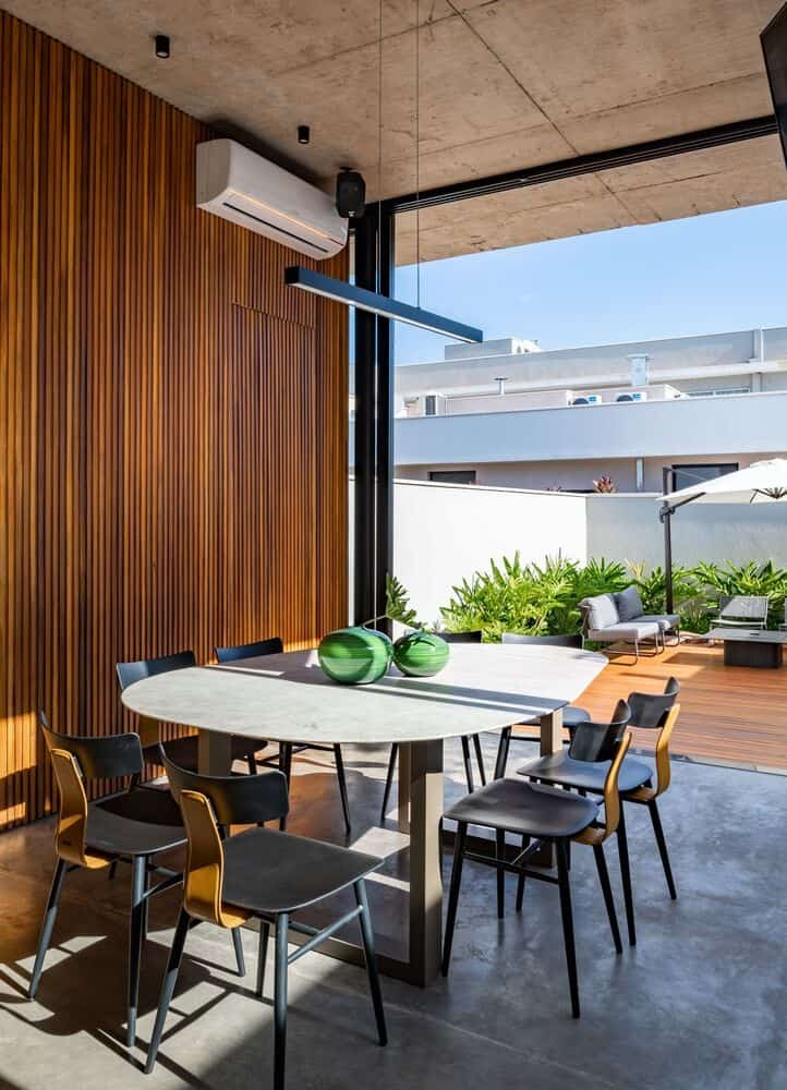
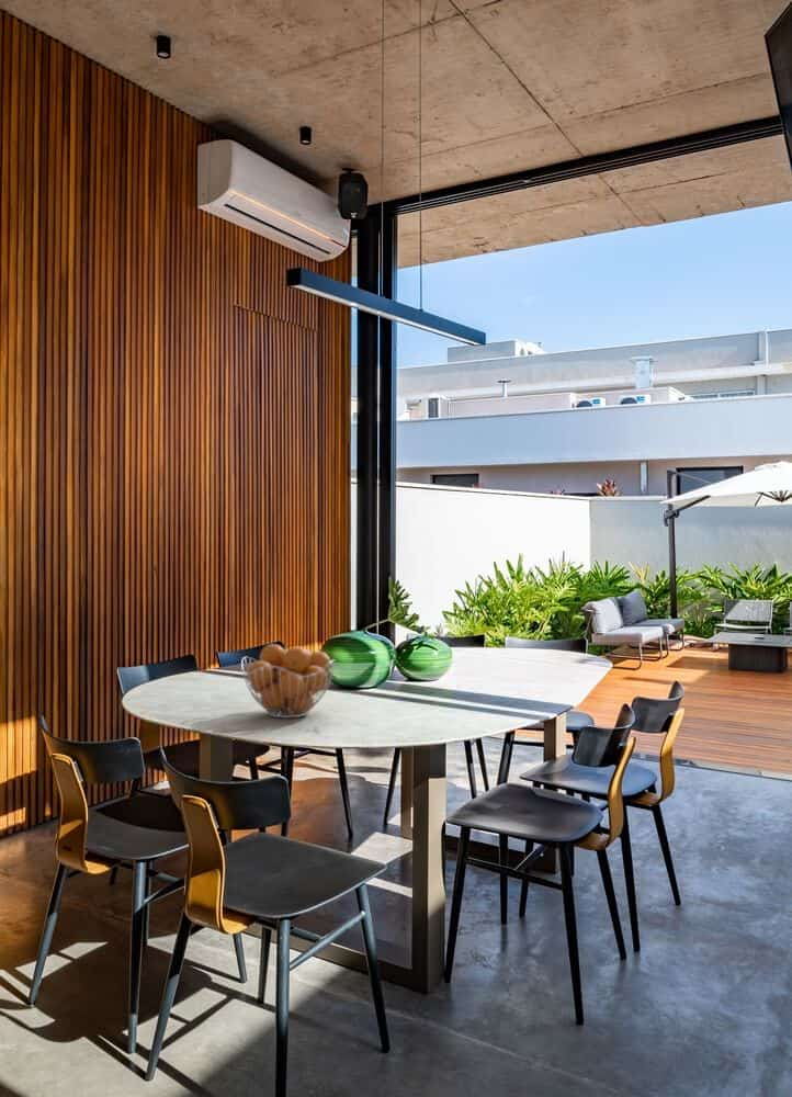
+ fruit basket (288, 679)
